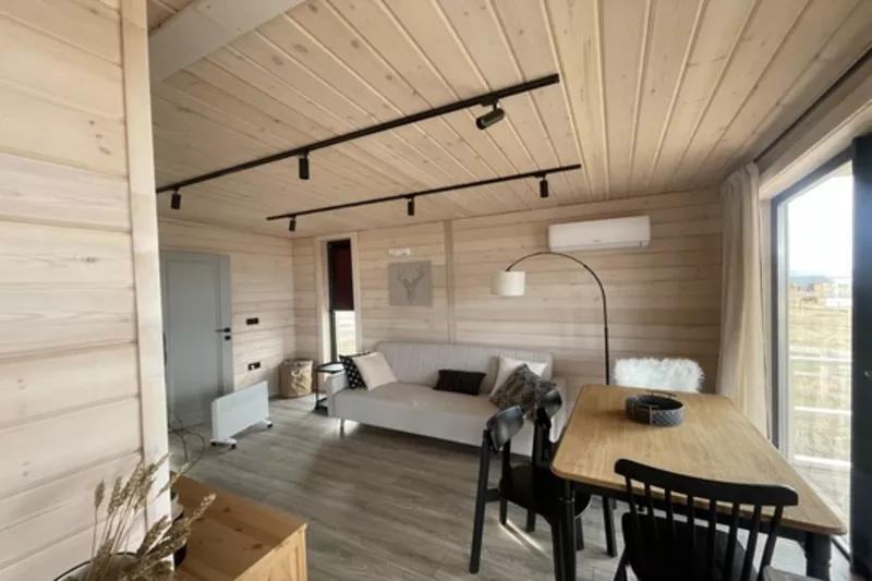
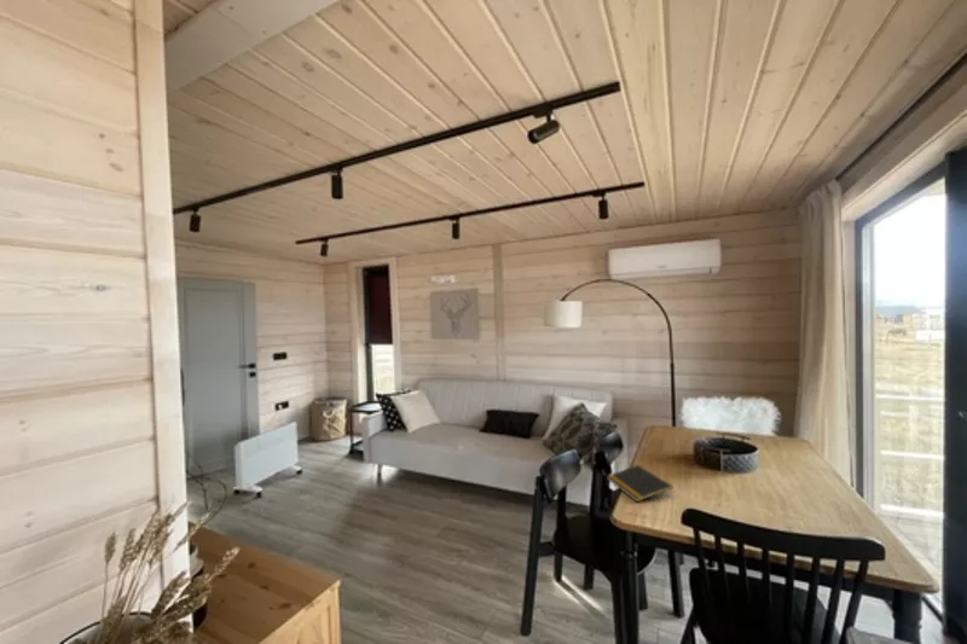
+ notepad (637, 482)
